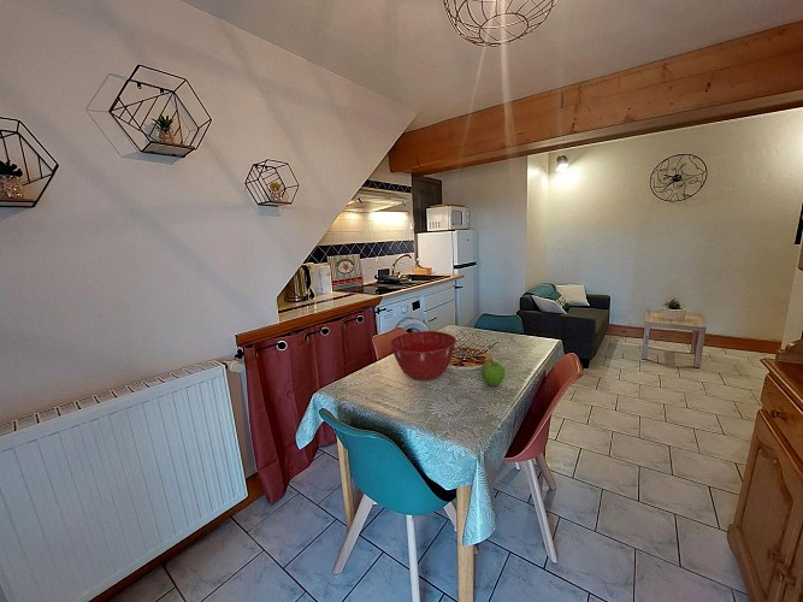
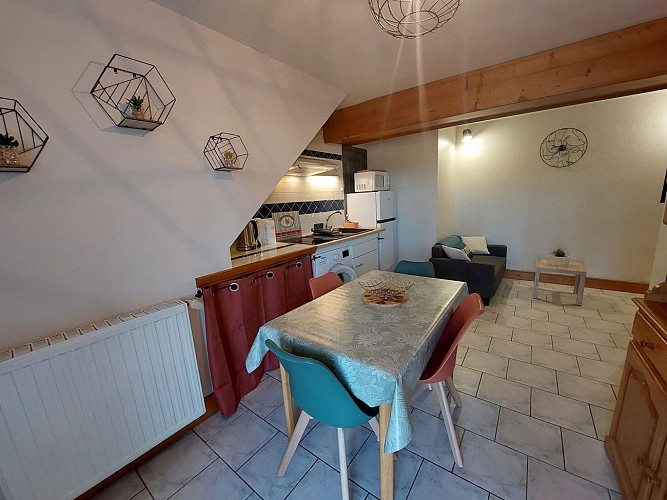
- fruit (492, 372)
- mixing bowl (423, 356)
